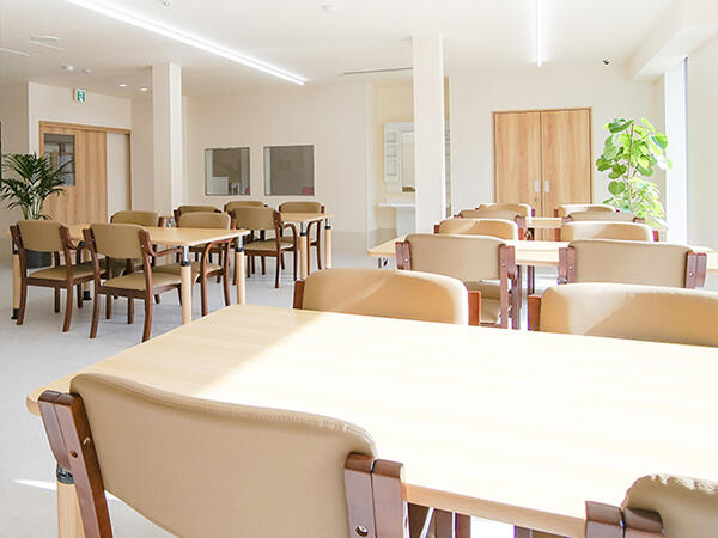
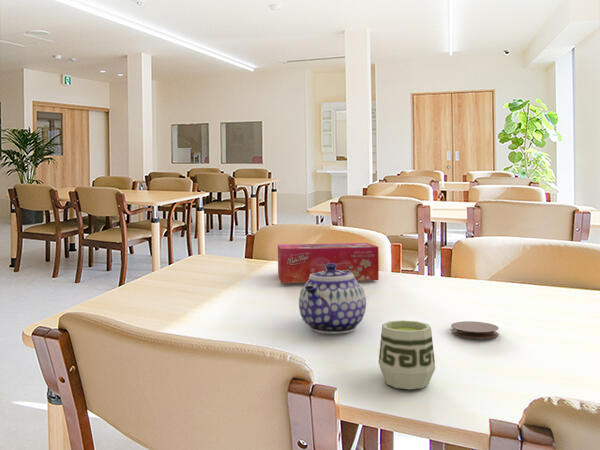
+ coaster (474, 329)
+ cup (406, 353)
+ teapot (332, 295)
+ tissue box (326, 261)
